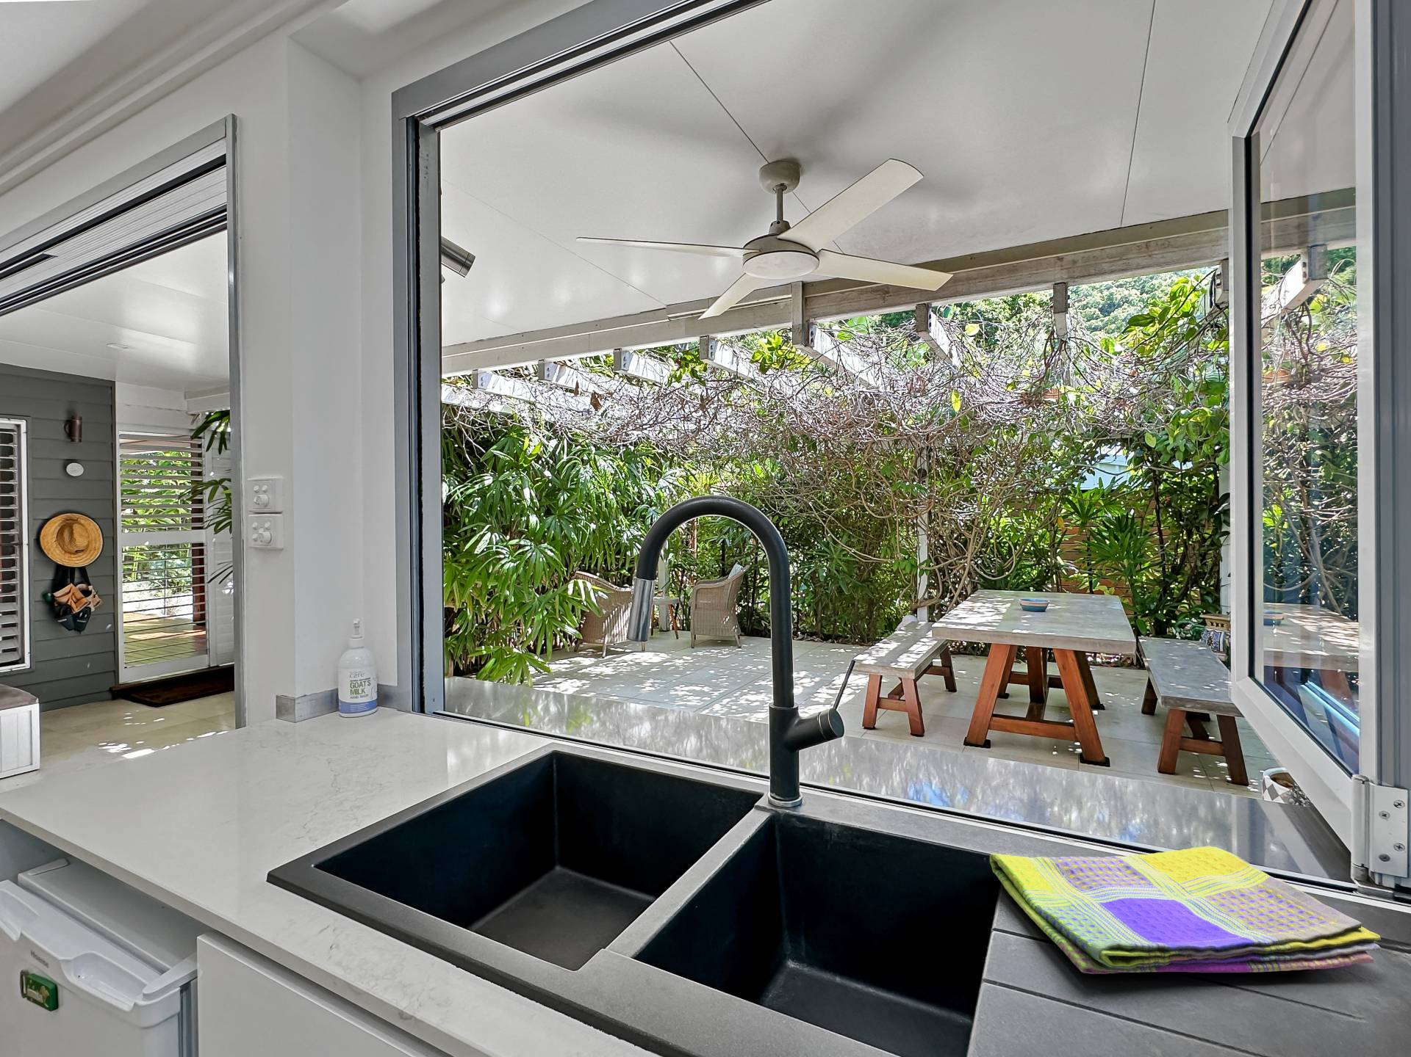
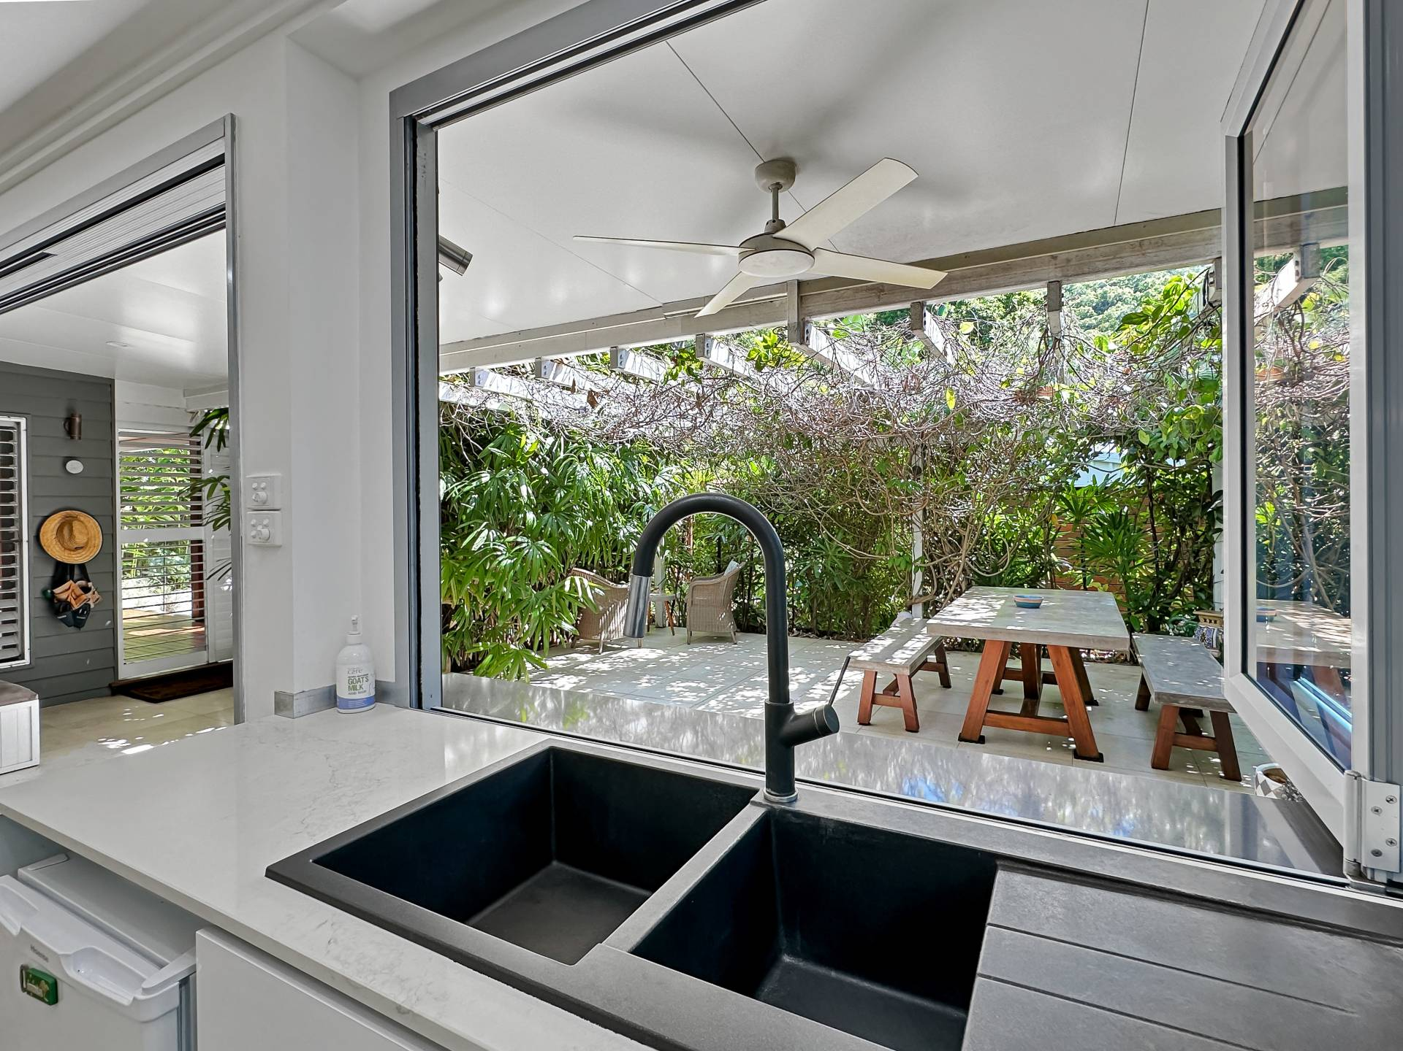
- dish towel (1162, 899)
